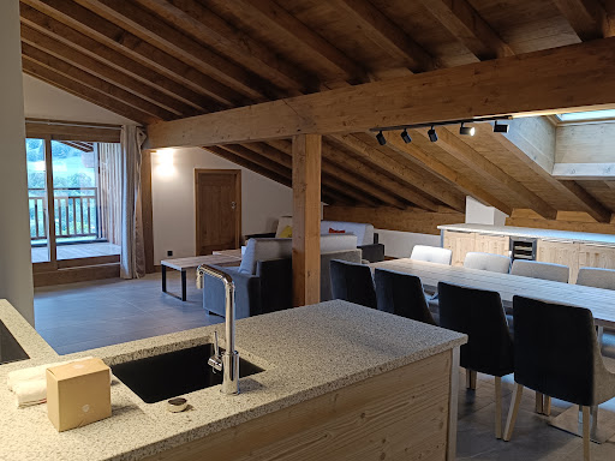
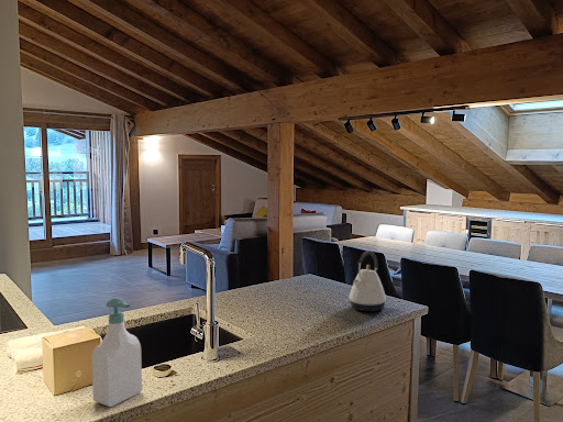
+ soap bottle (119, 347)
+ kettle (366, 279)
